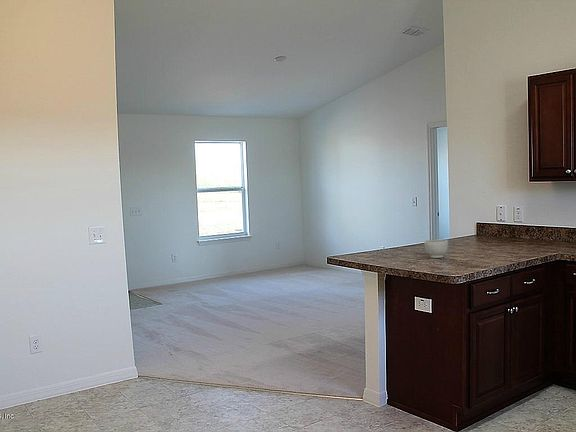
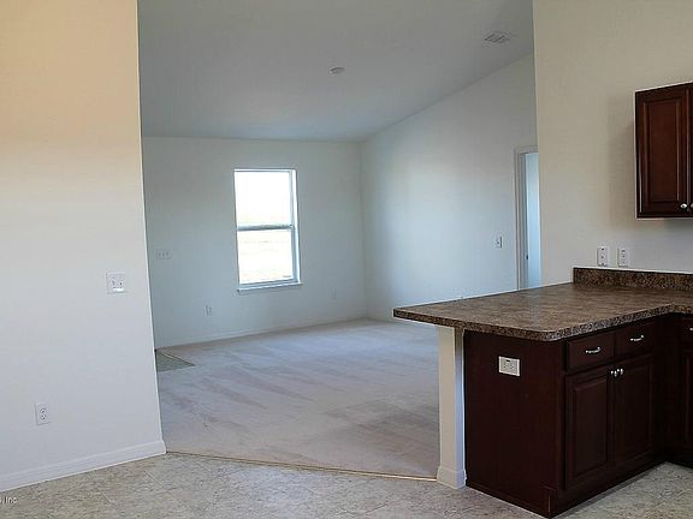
- bowl (436, 248)
